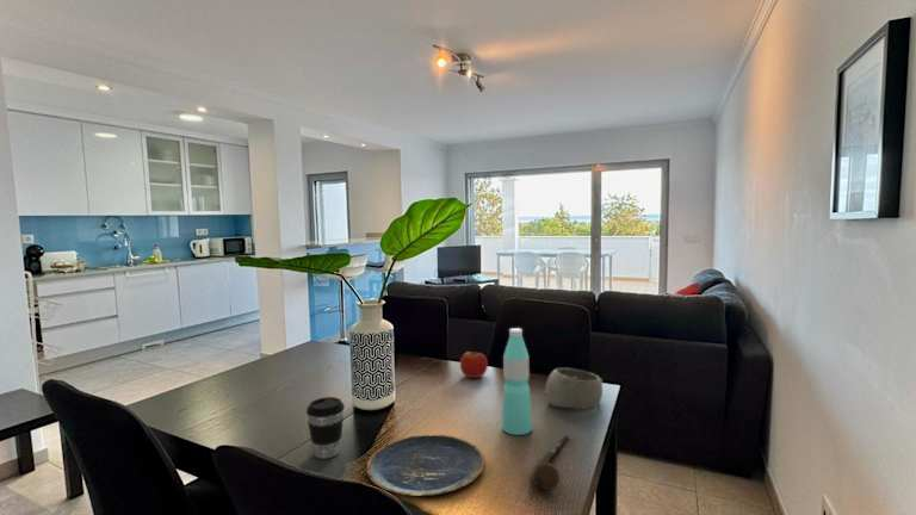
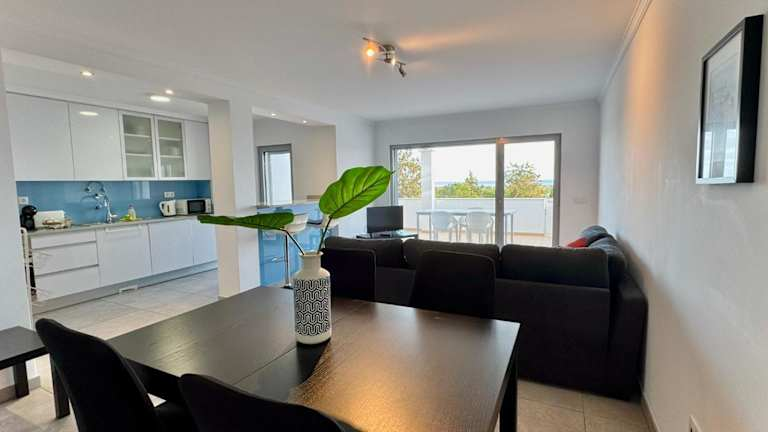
- coffee cup (326, 427)
- plate (426, 463)
- water bottle (515, 379)
- apple (474, 362)
- spoon (557, 449)
- bowl (574, 386)
